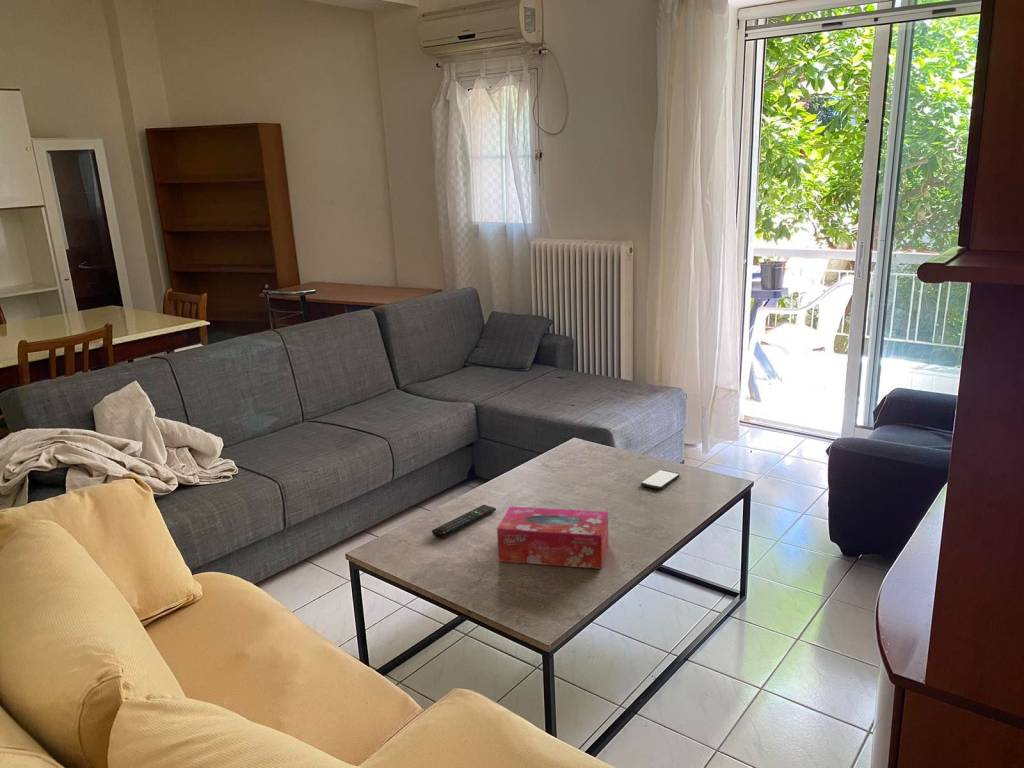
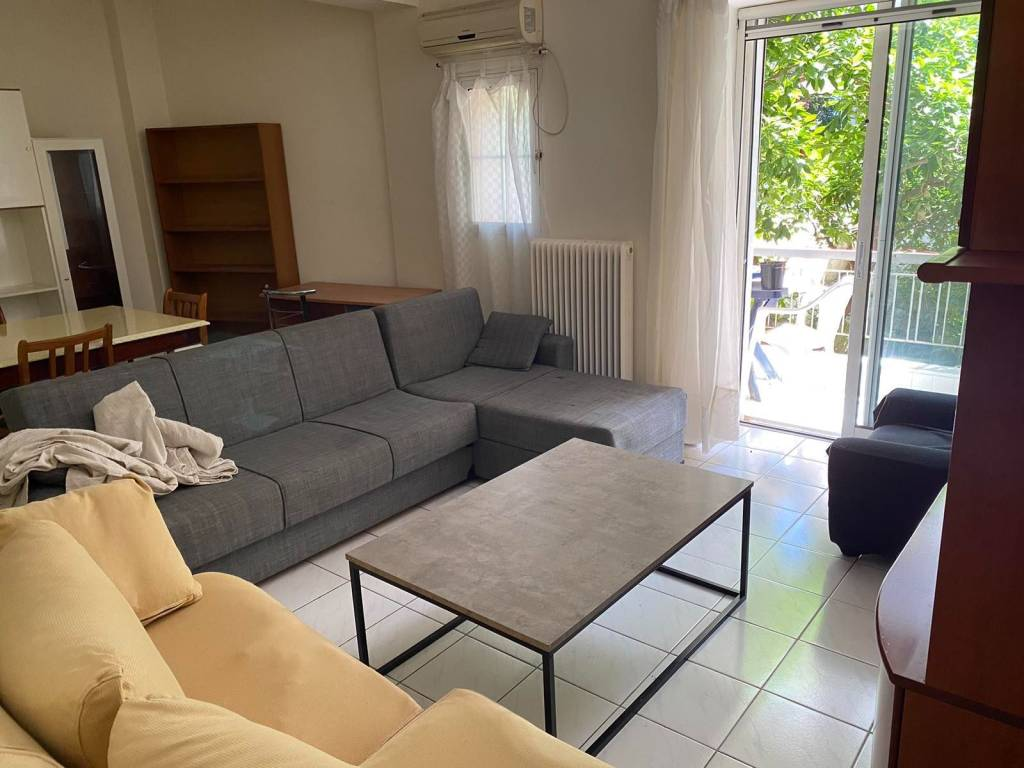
- remote control (464, 521)
- smartphone (660, 479)
- tissue box (553, 536)
